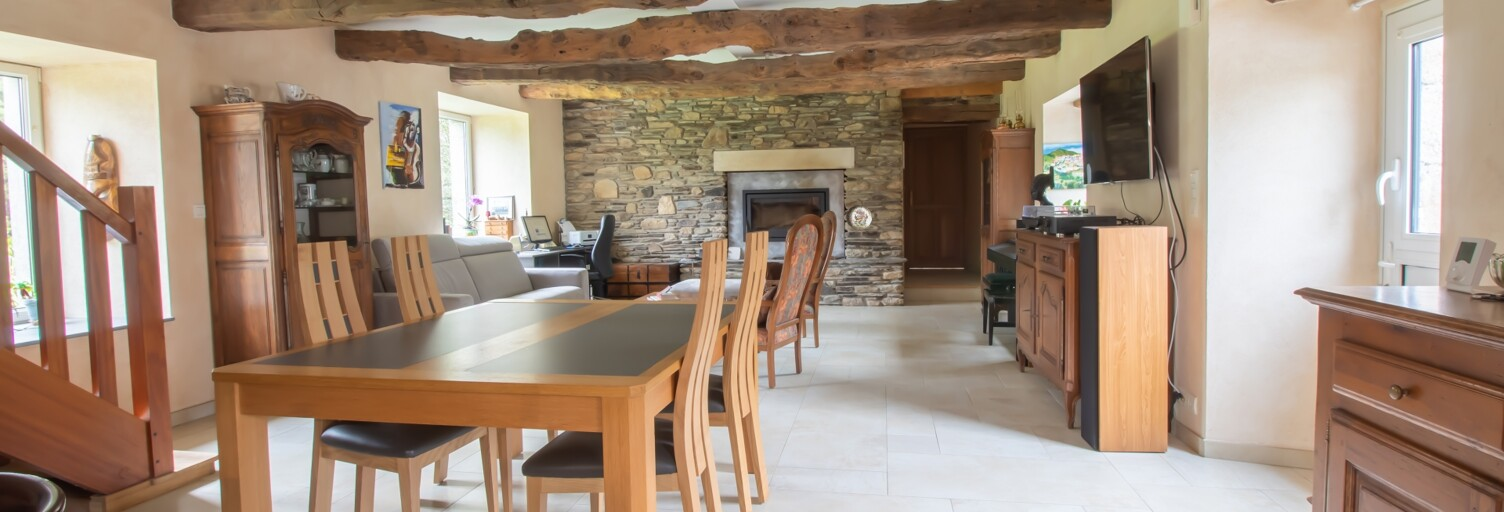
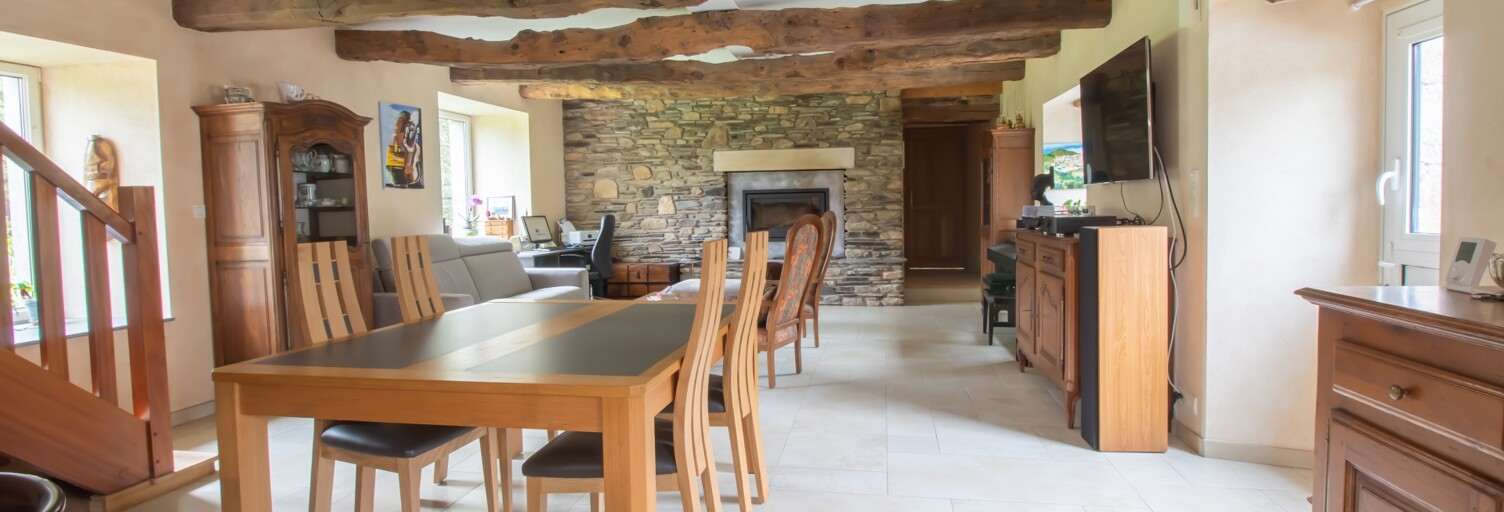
- decorative plate (859, 217)
